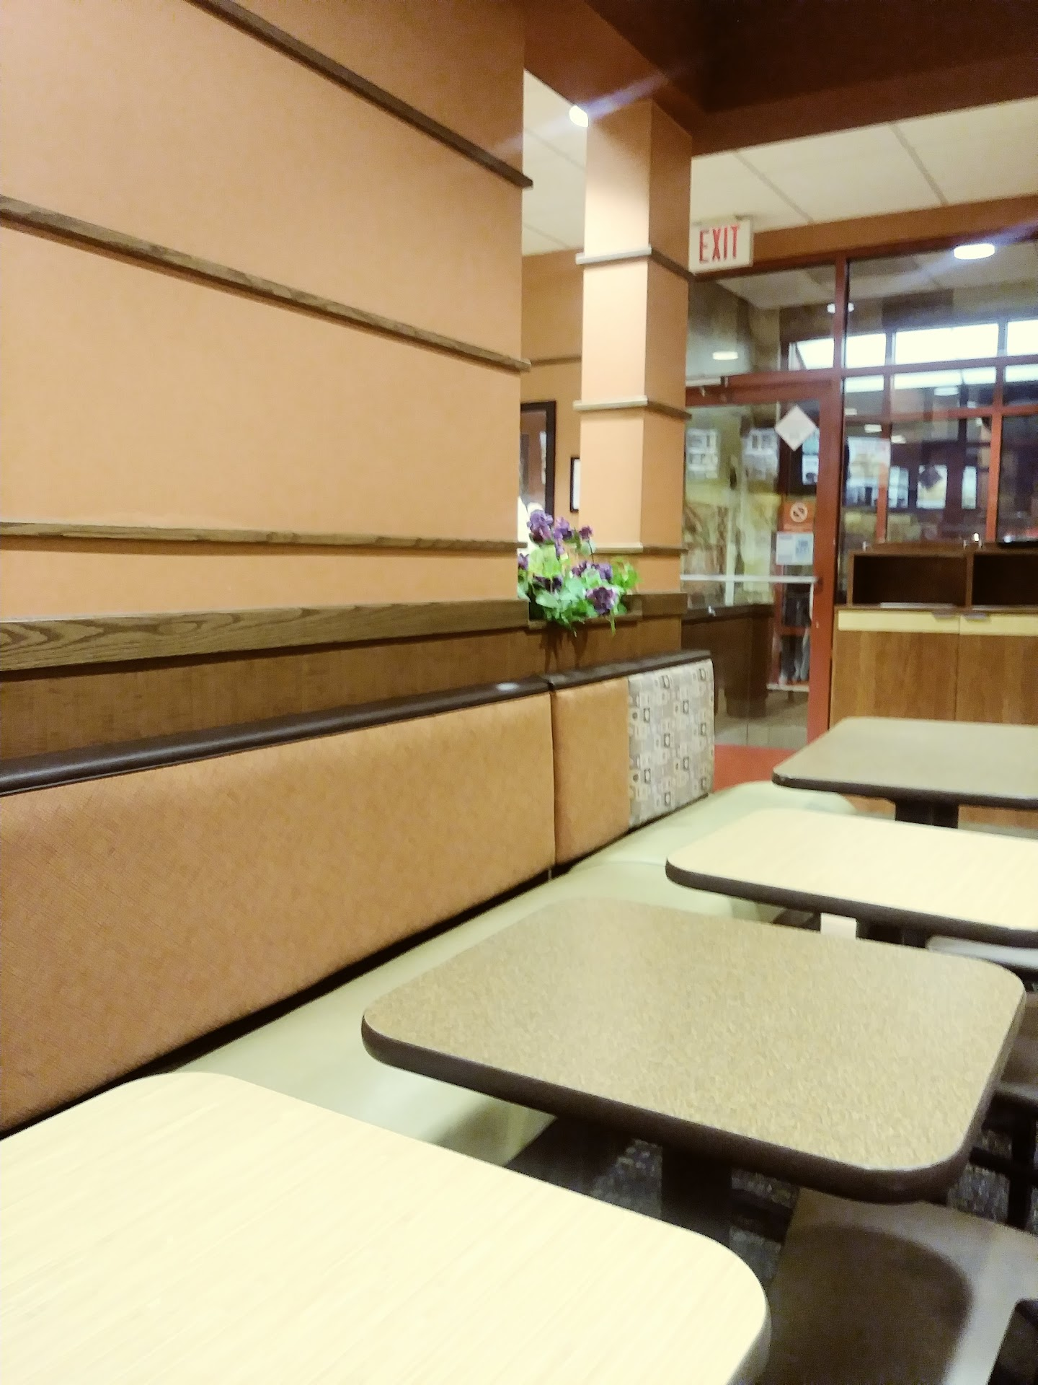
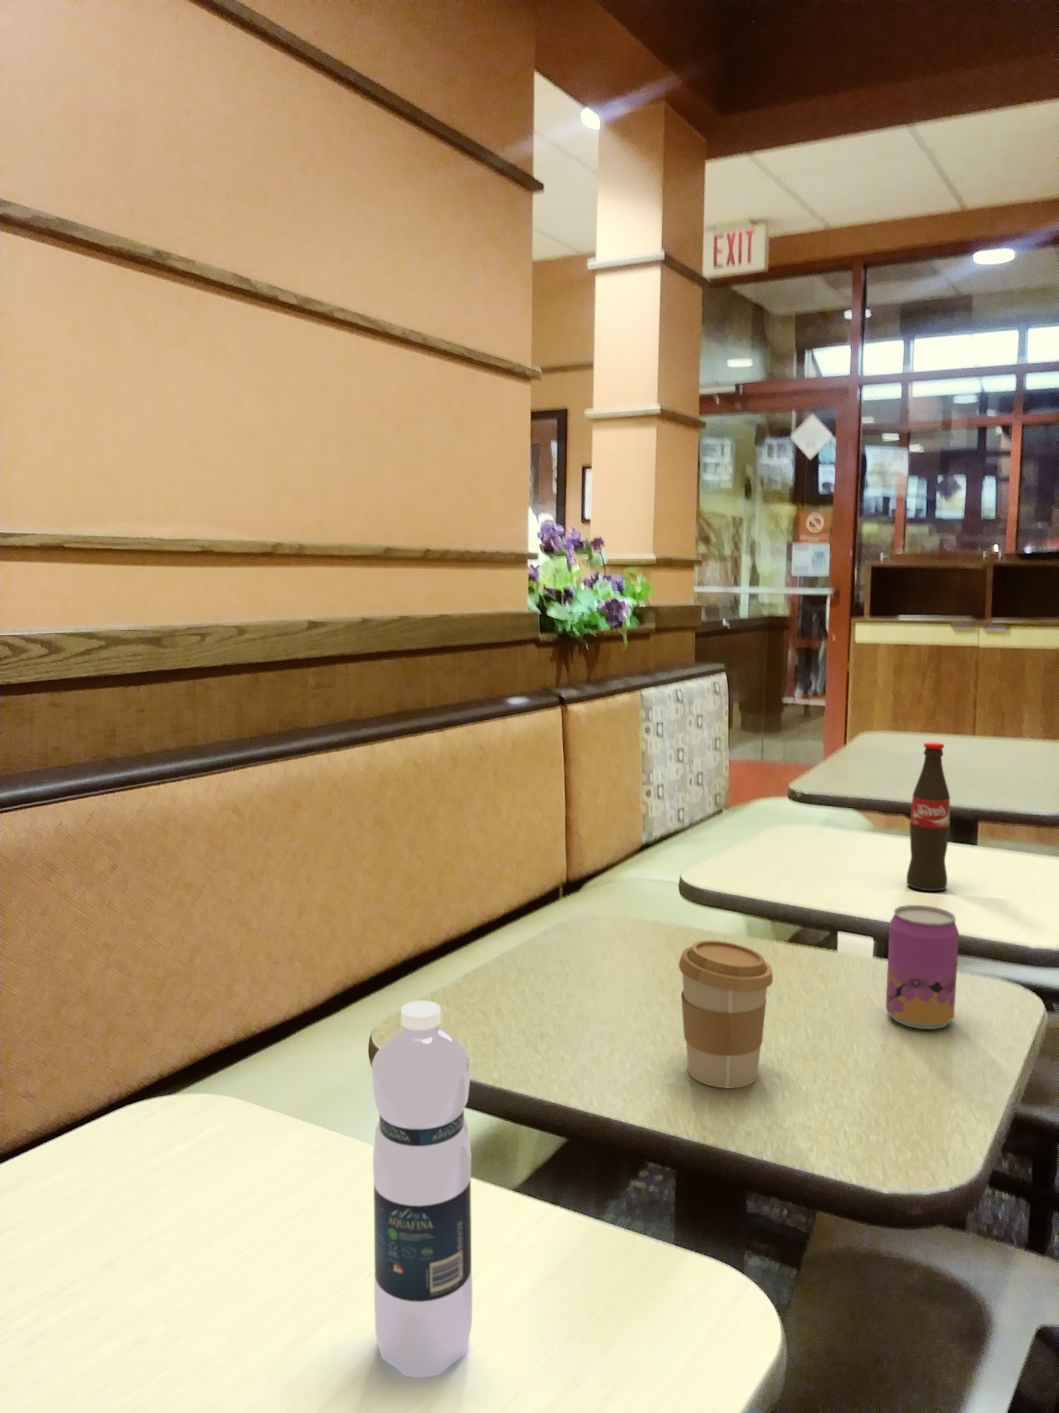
+ water bottle (422, 1182)
+ coffee cup (724, 1010)
+ beer can (921, 966)
+ pop (930, 814)
